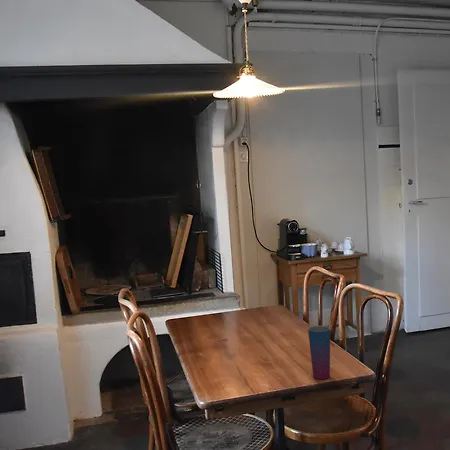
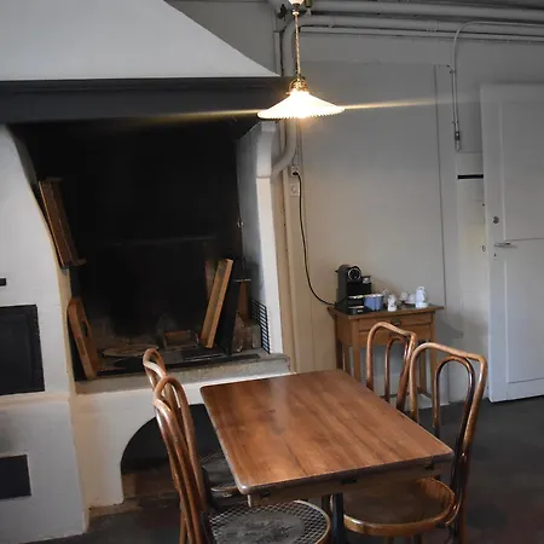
- cup (320, 352)
